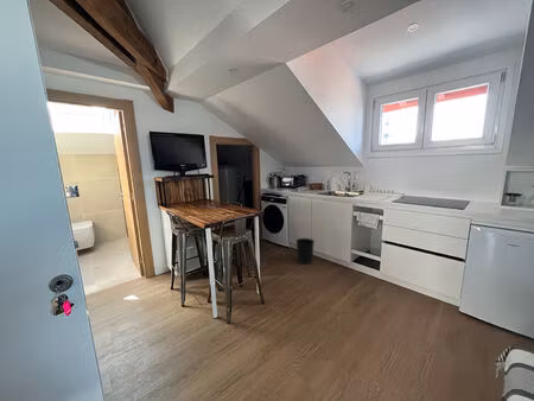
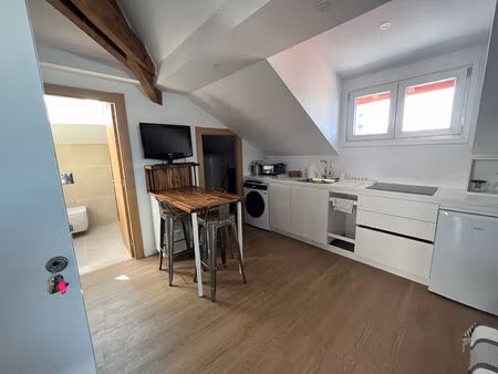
- wastebasket (305, 250)
